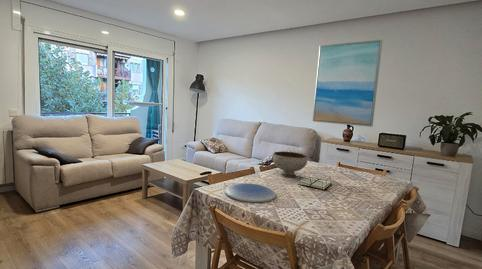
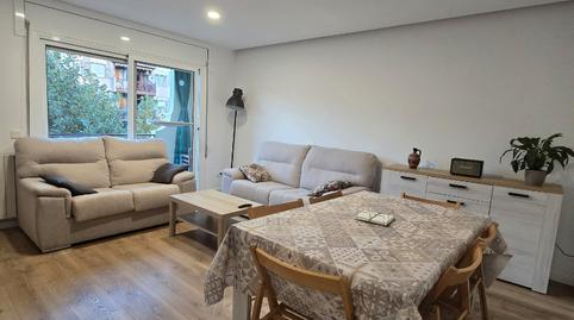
- wall art (344, 84)
- plate (250, 190)
- bowl (289, 164)
